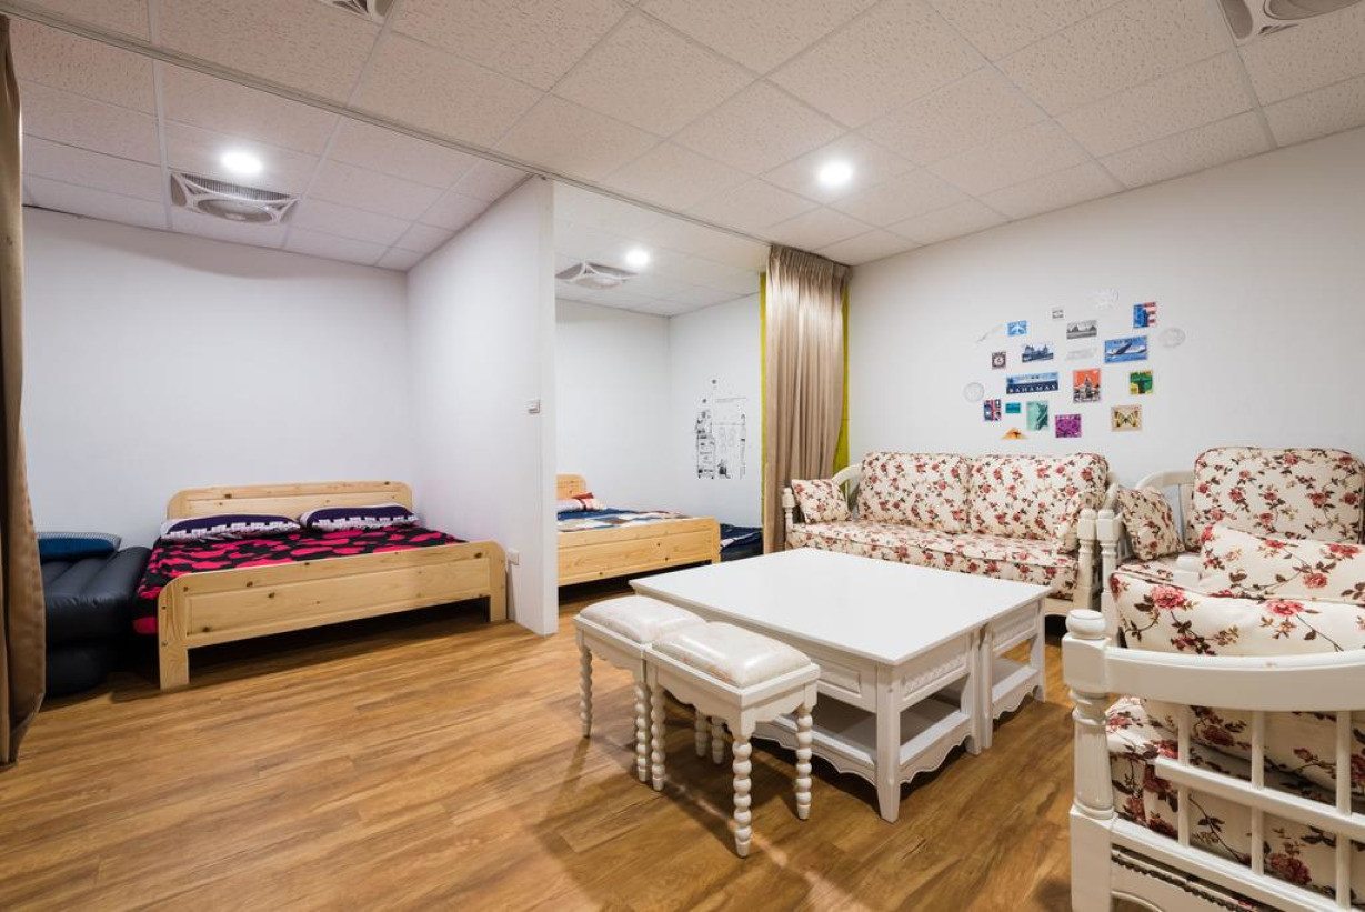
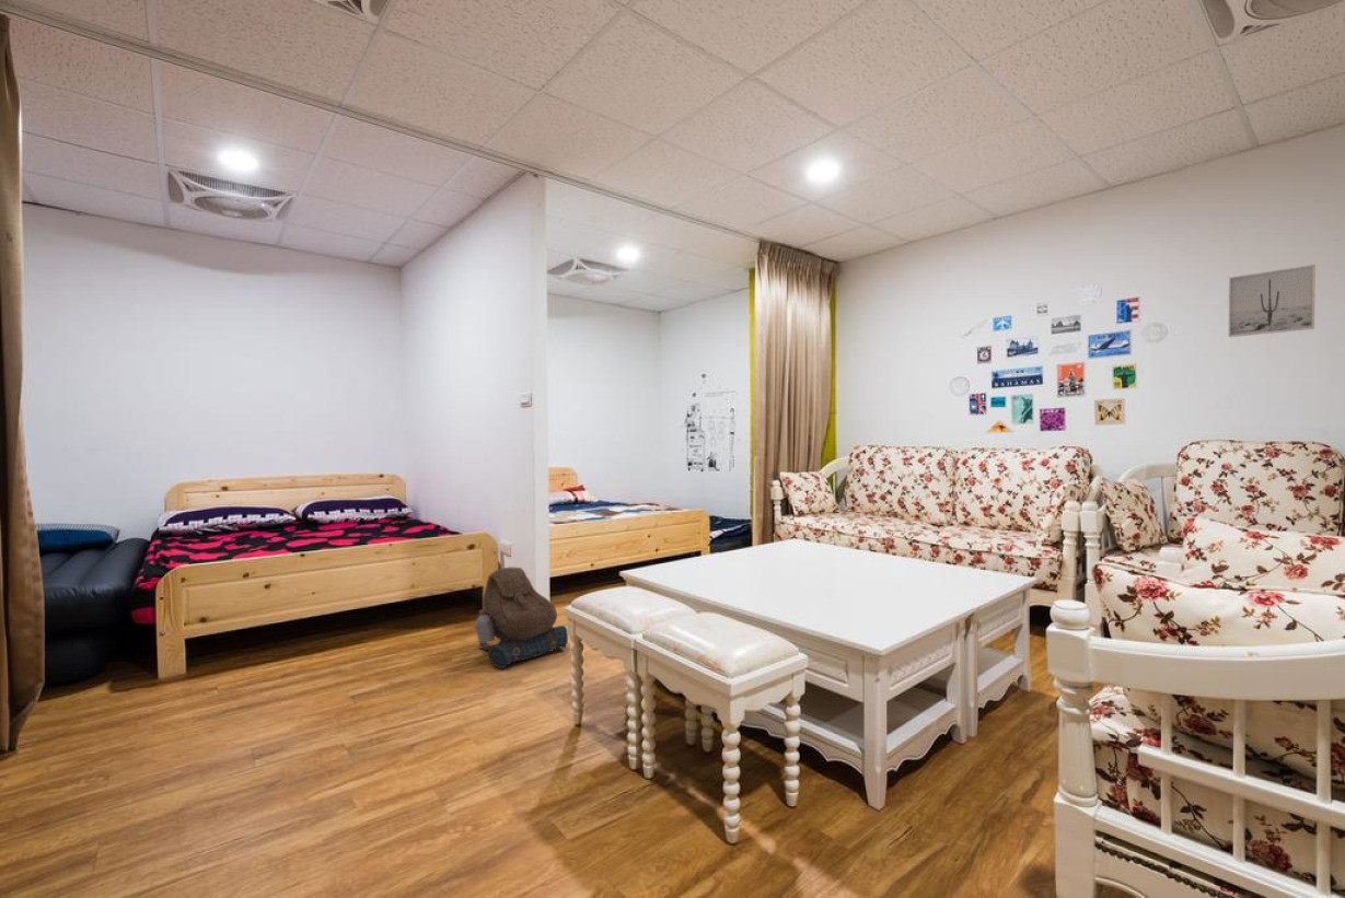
+ backpack (515, 609)
+ wall art (1269, 302)
